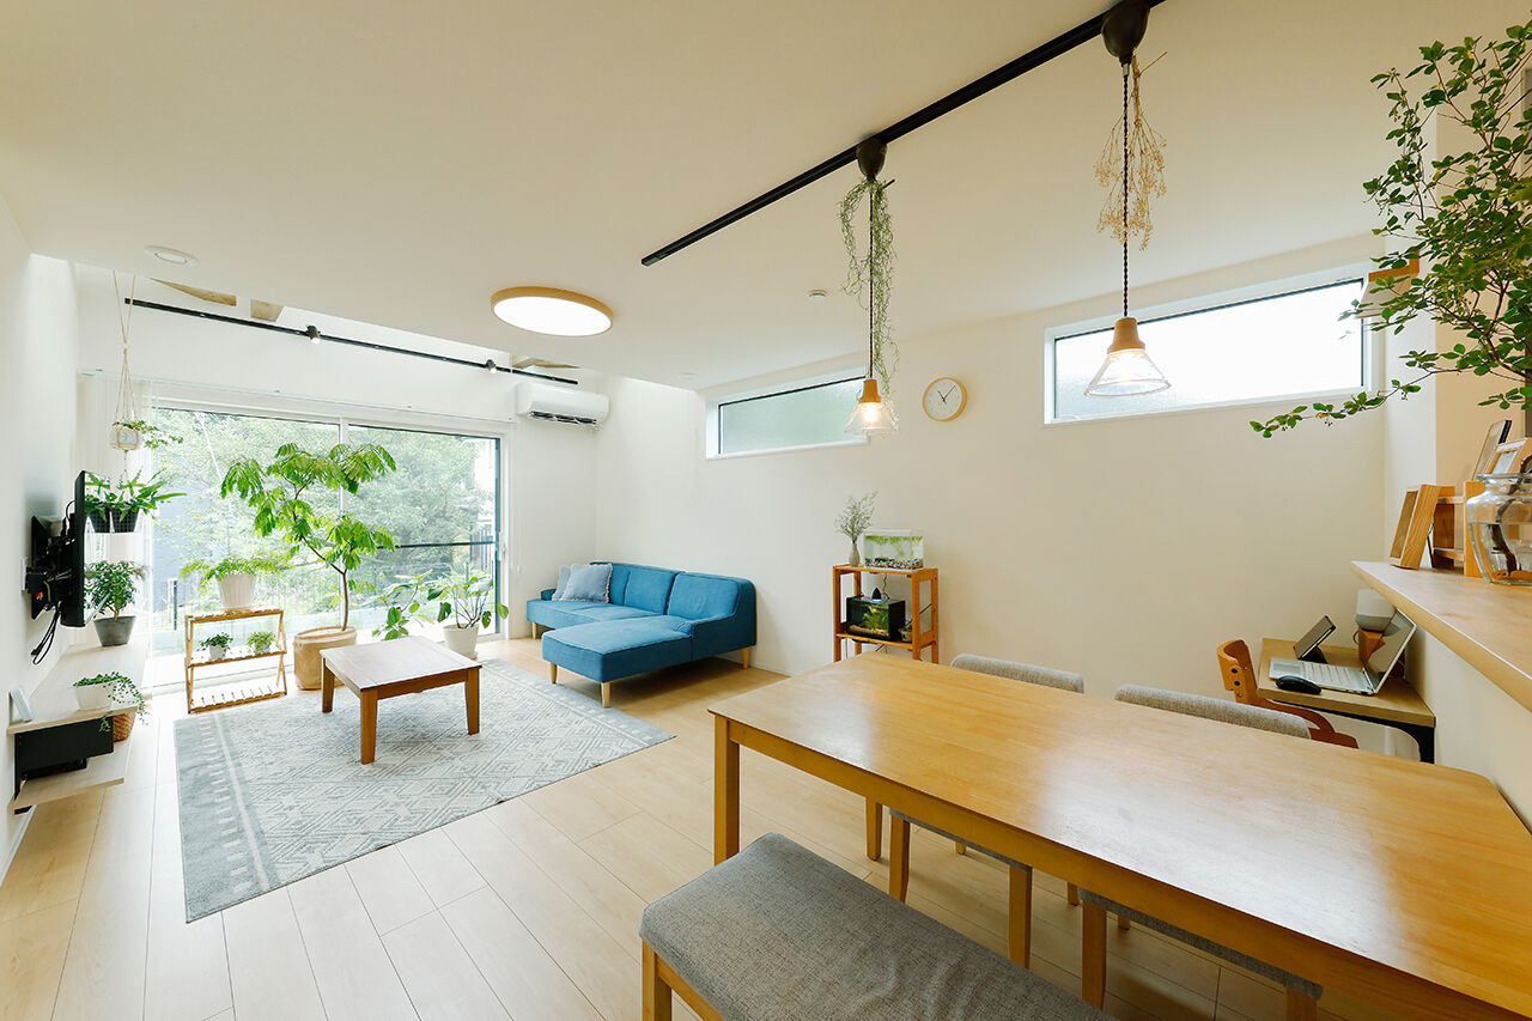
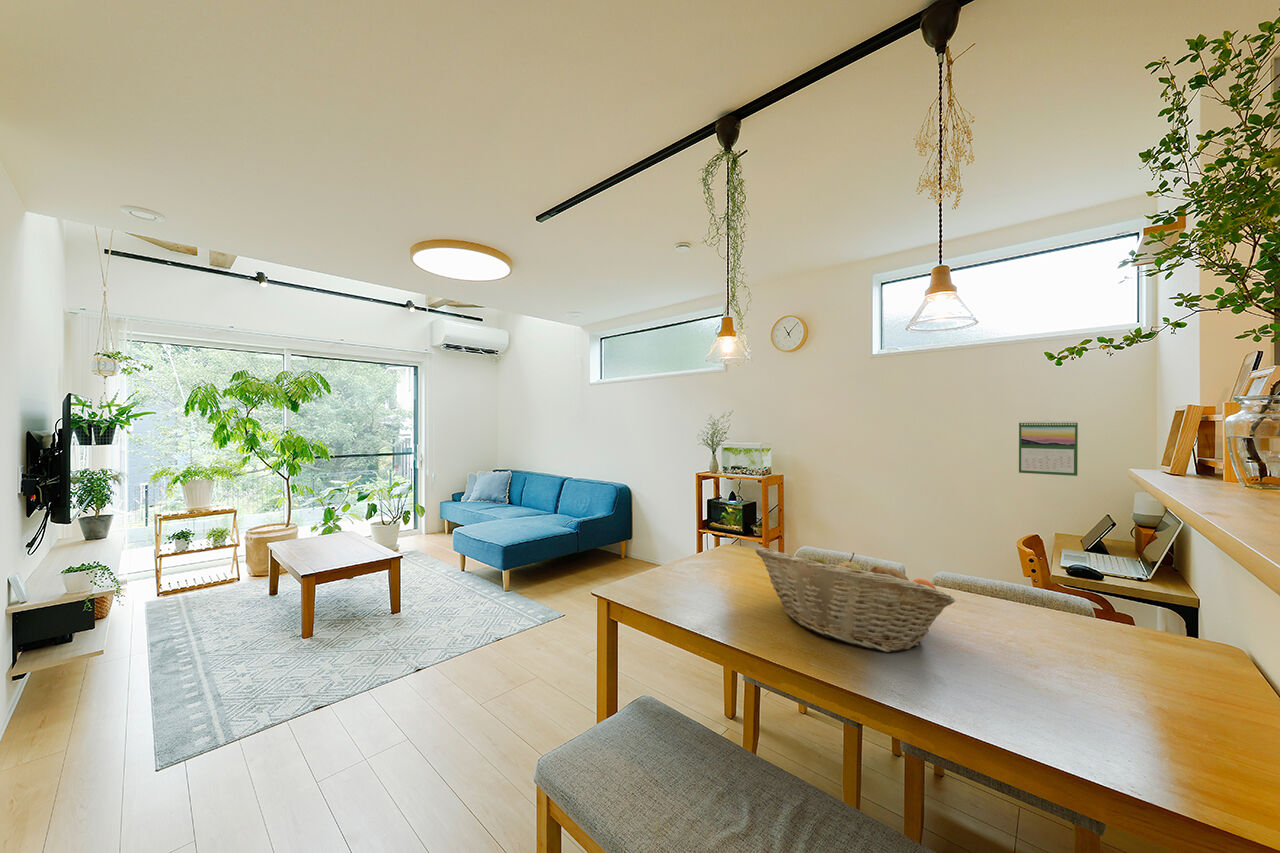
+ calendar (1047, 447)
+ fruit basket (844, 586)
